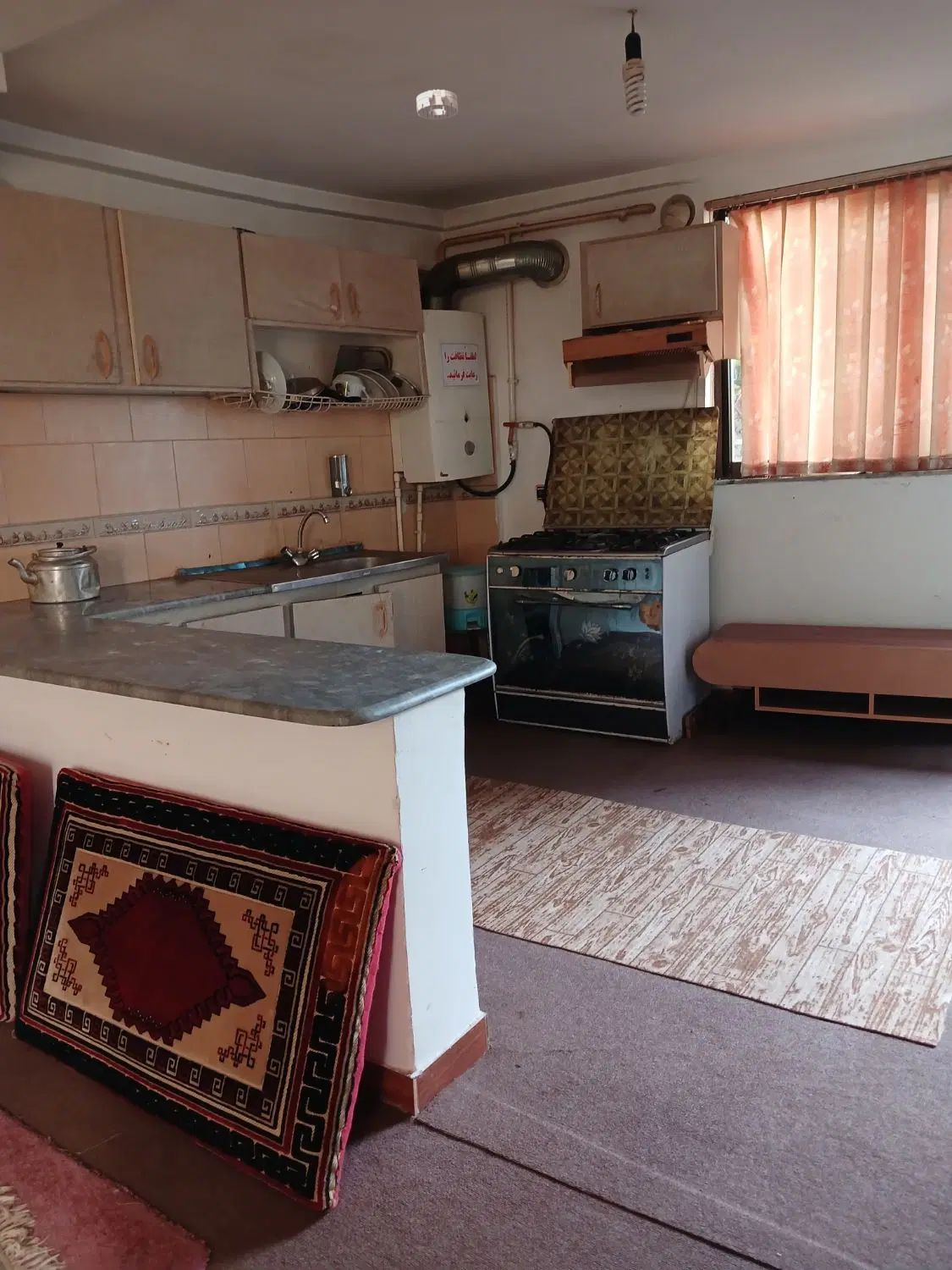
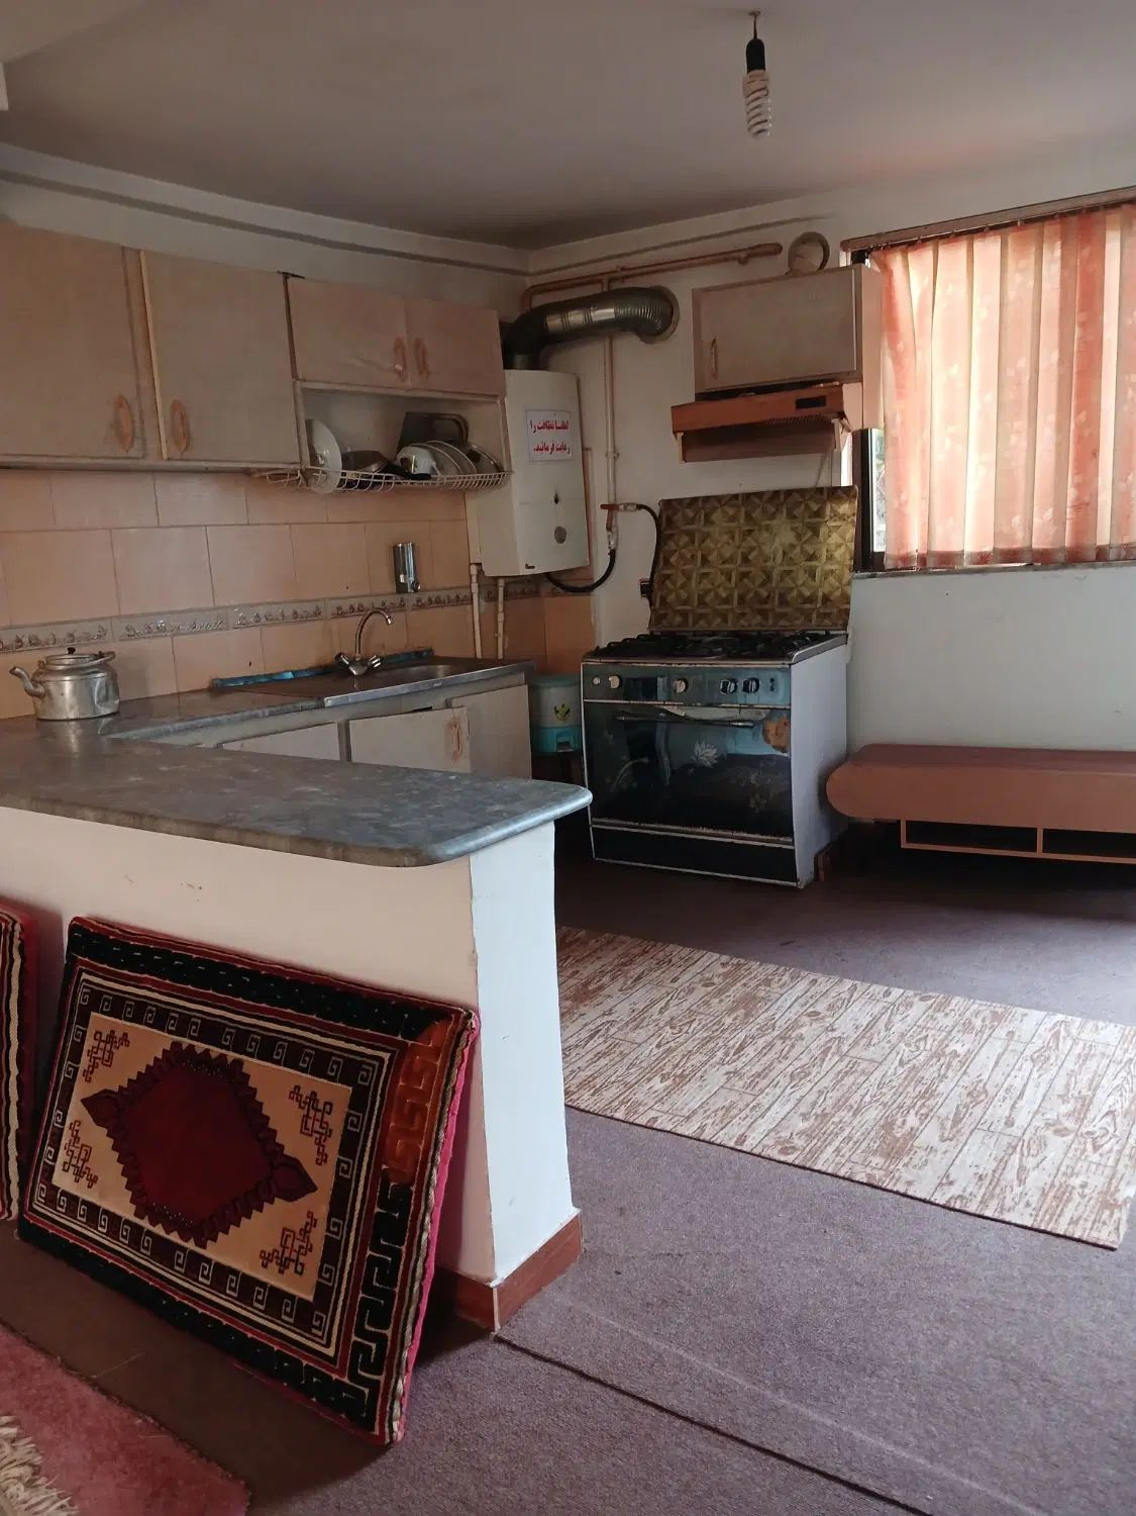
- smoke detector (437, 103)
